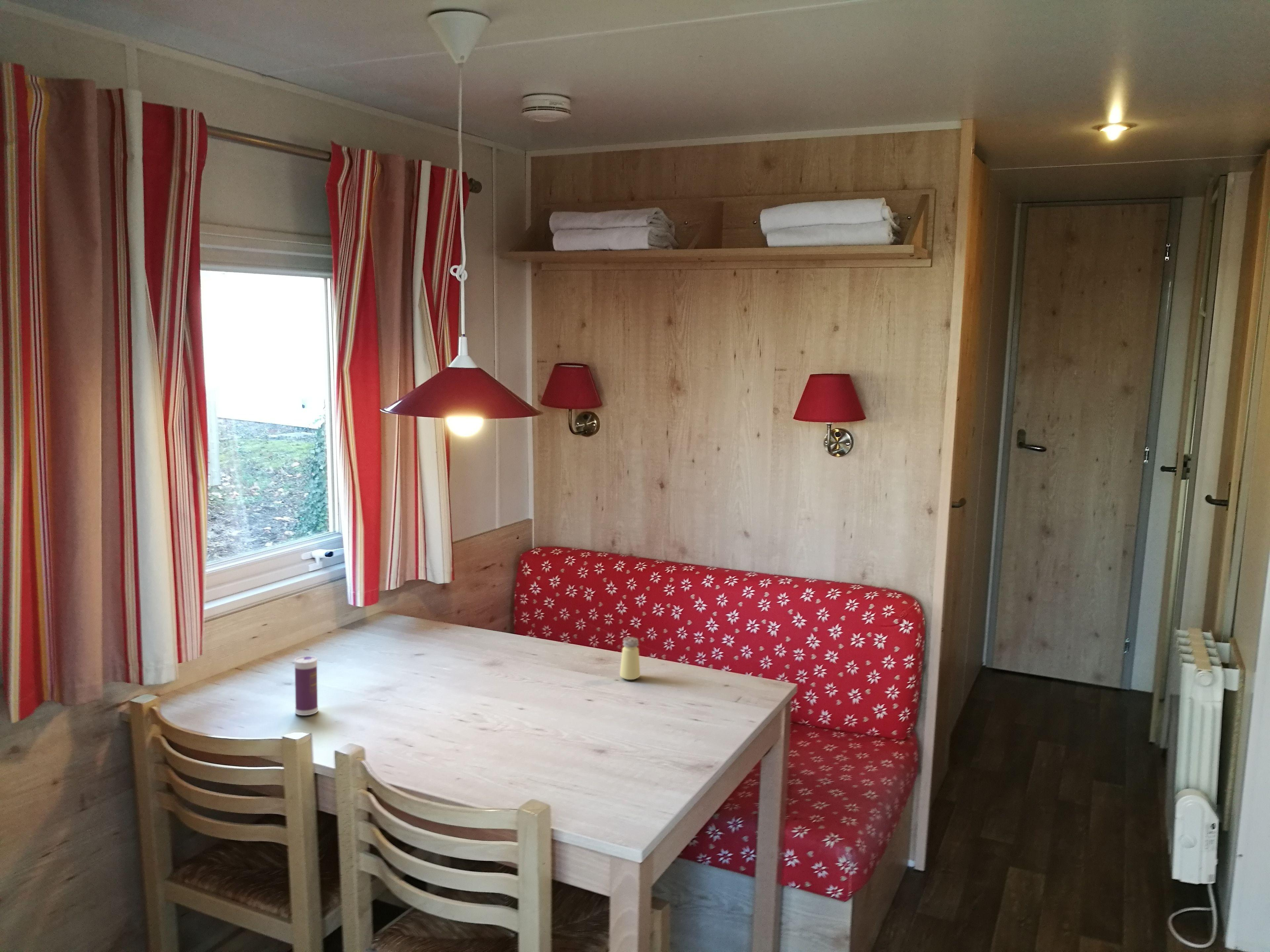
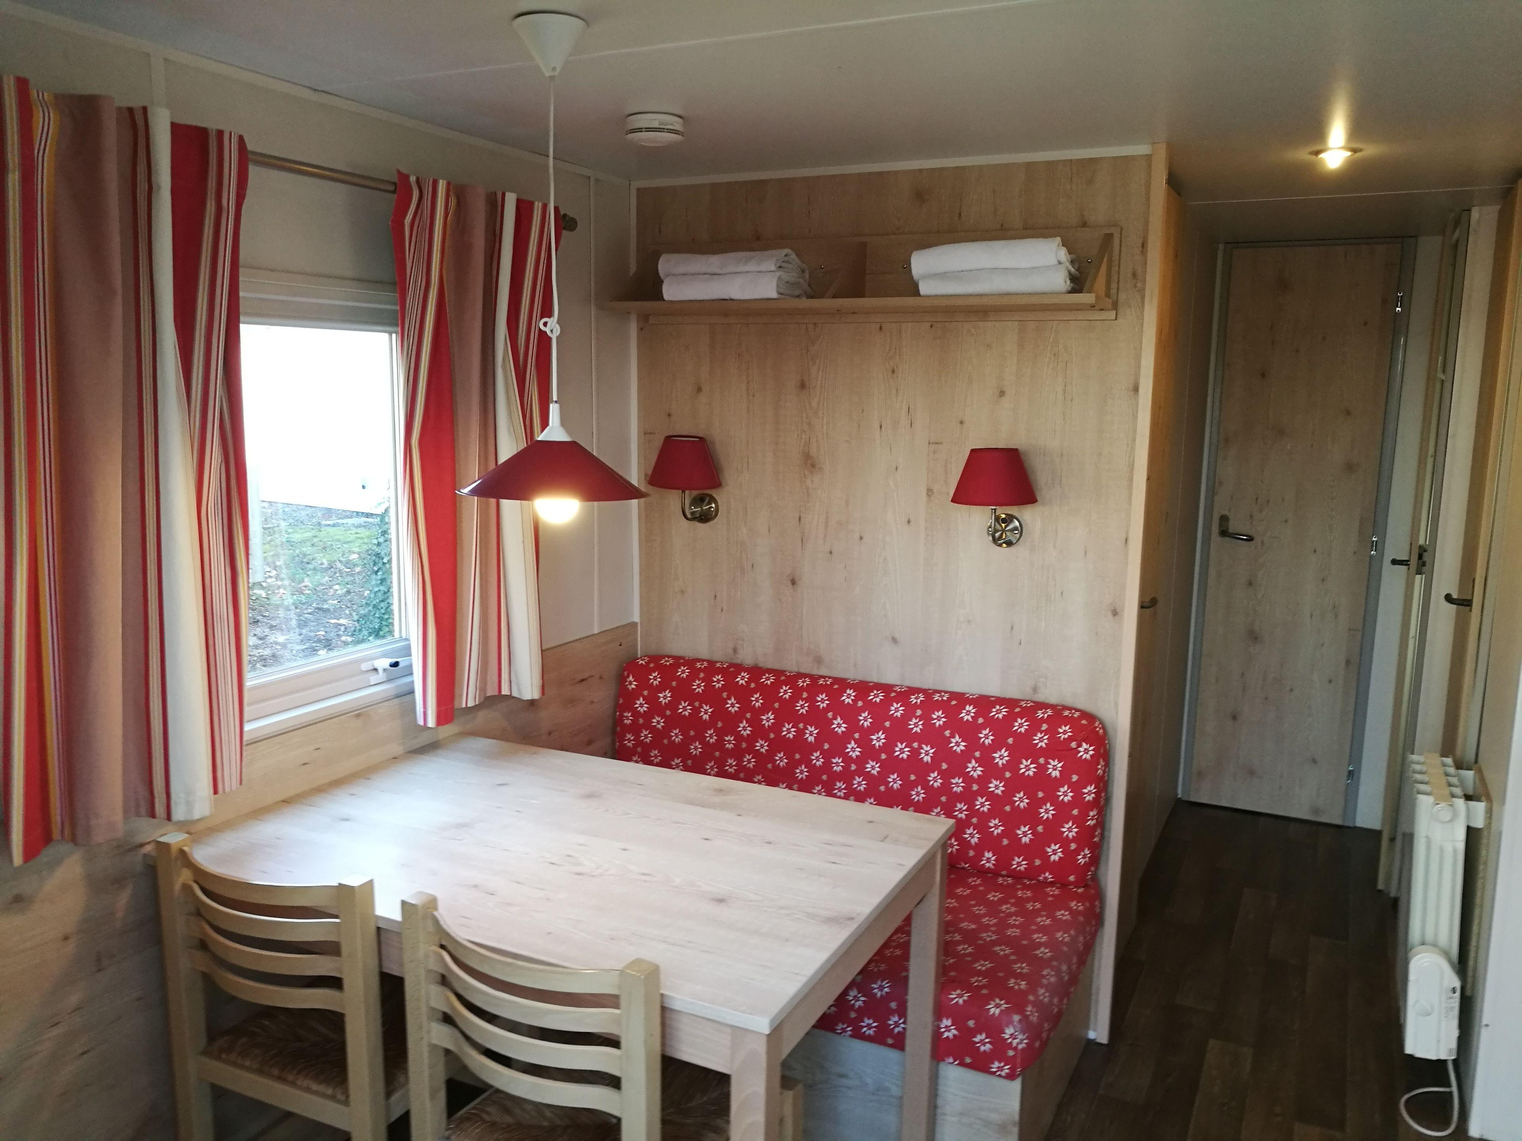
- beverage can (306, 686)
- saltshaker (630, 657)
